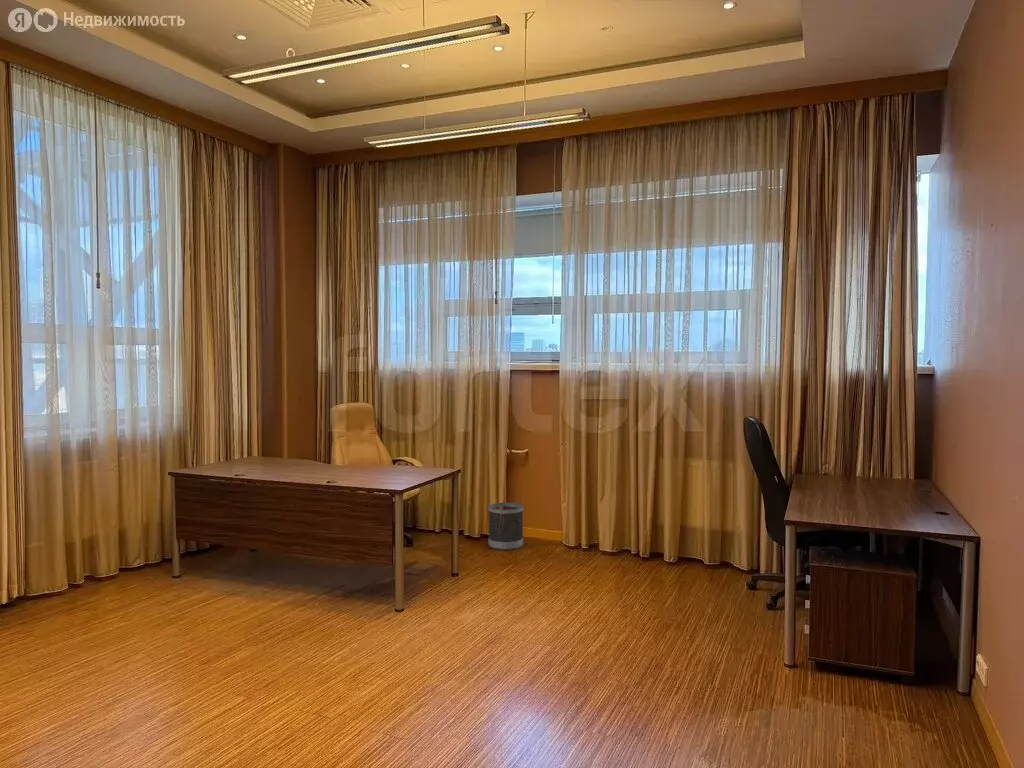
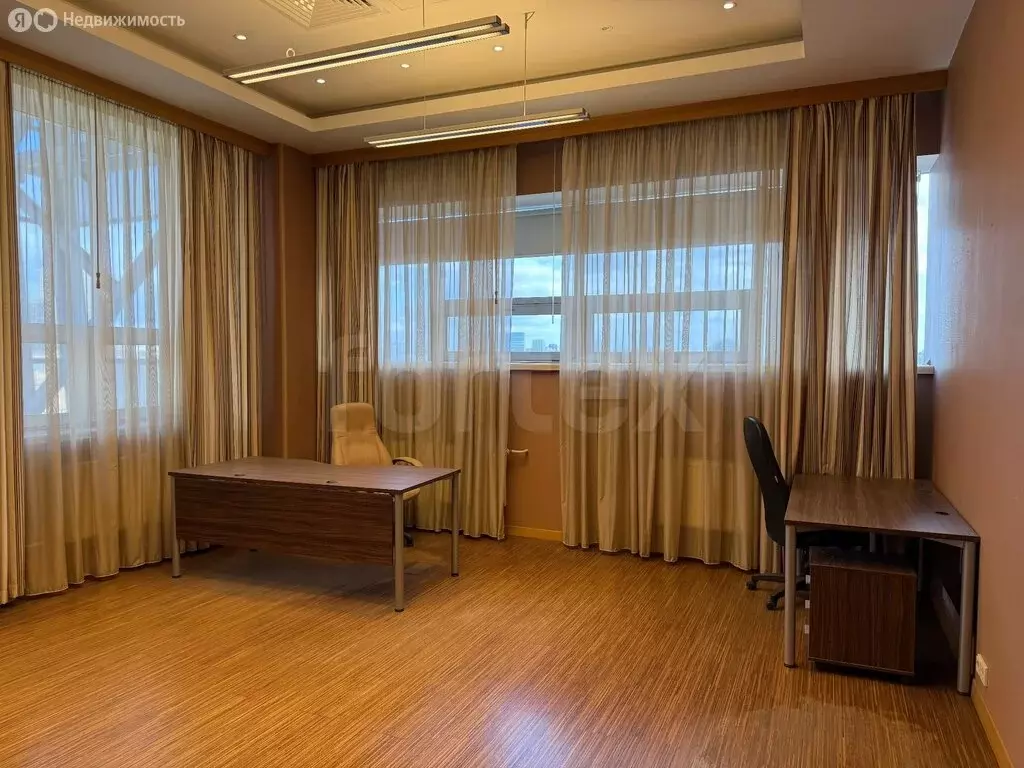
- wastebasket (505, 525)
